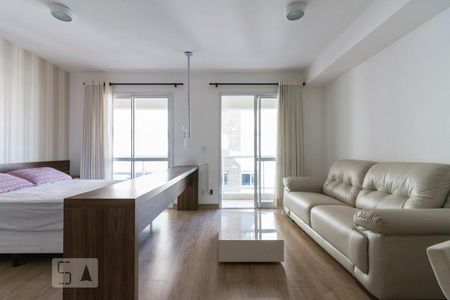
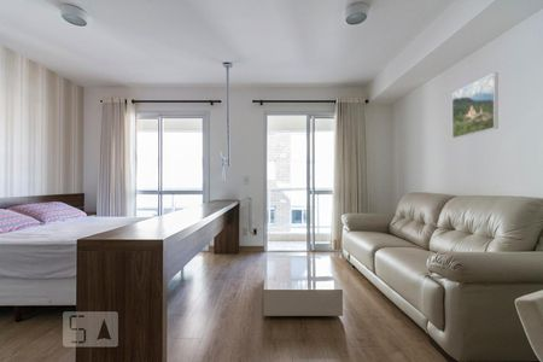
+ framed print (472, 109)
